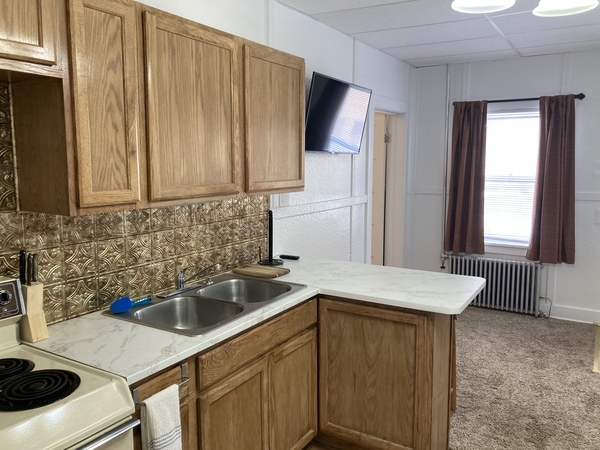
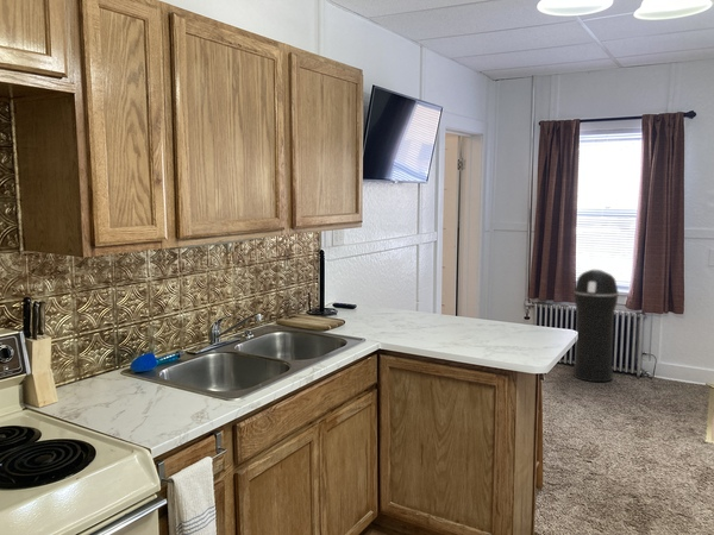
+ trash can (594, 323)
